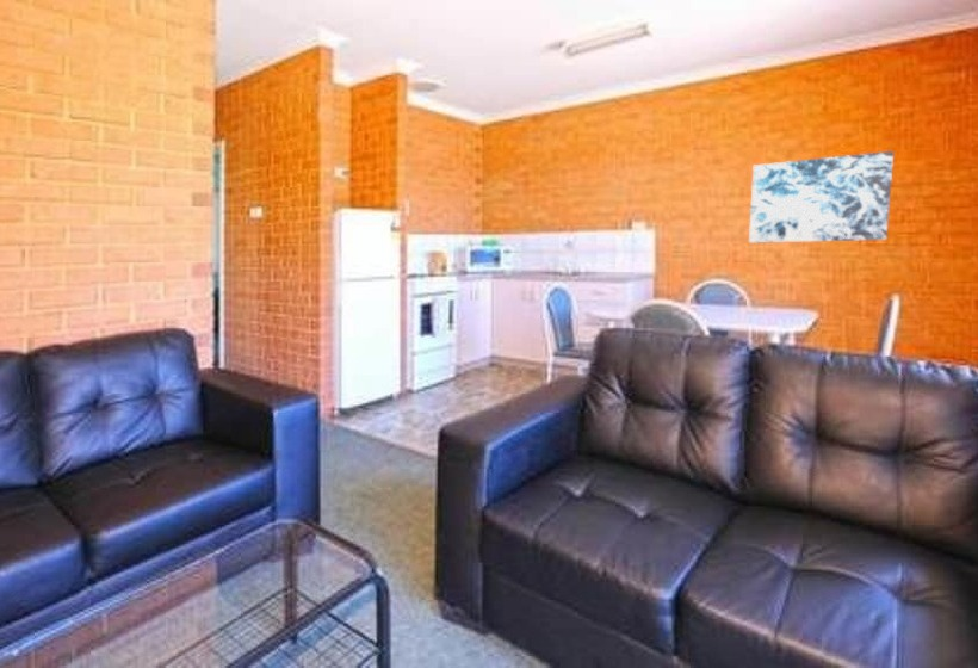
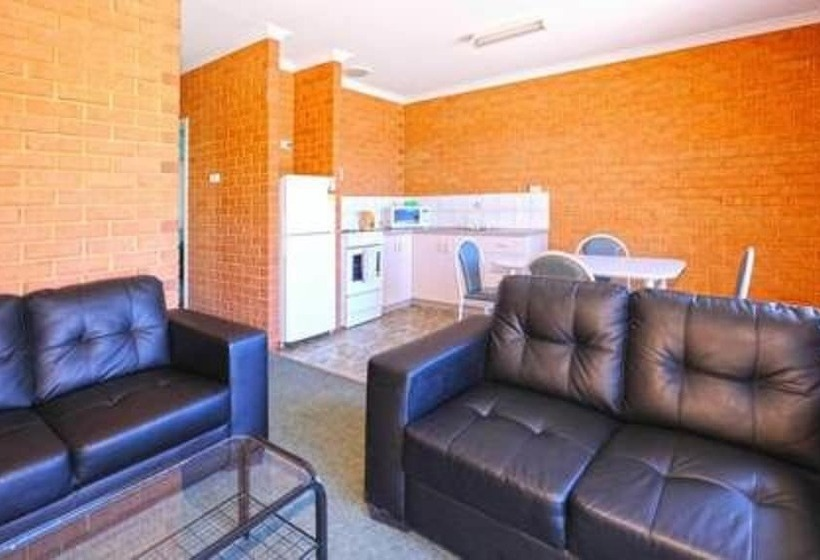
- wall art (816, 200)
